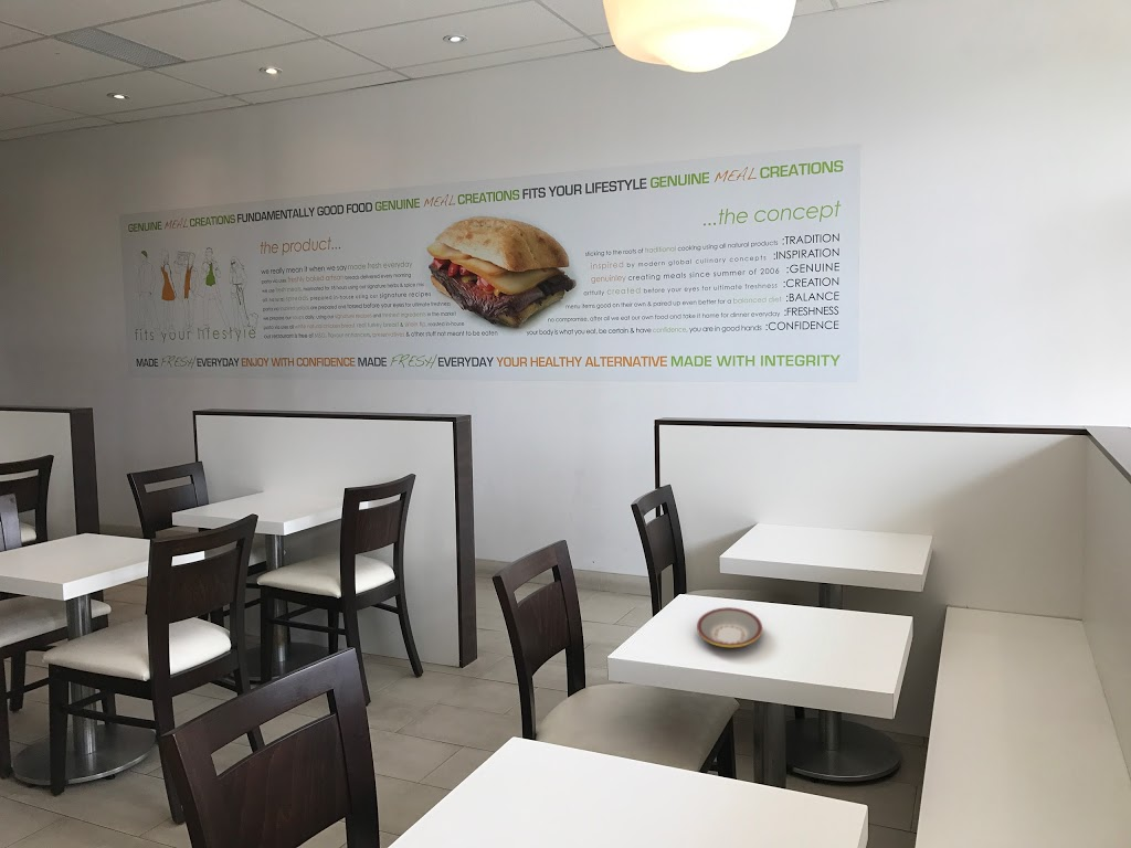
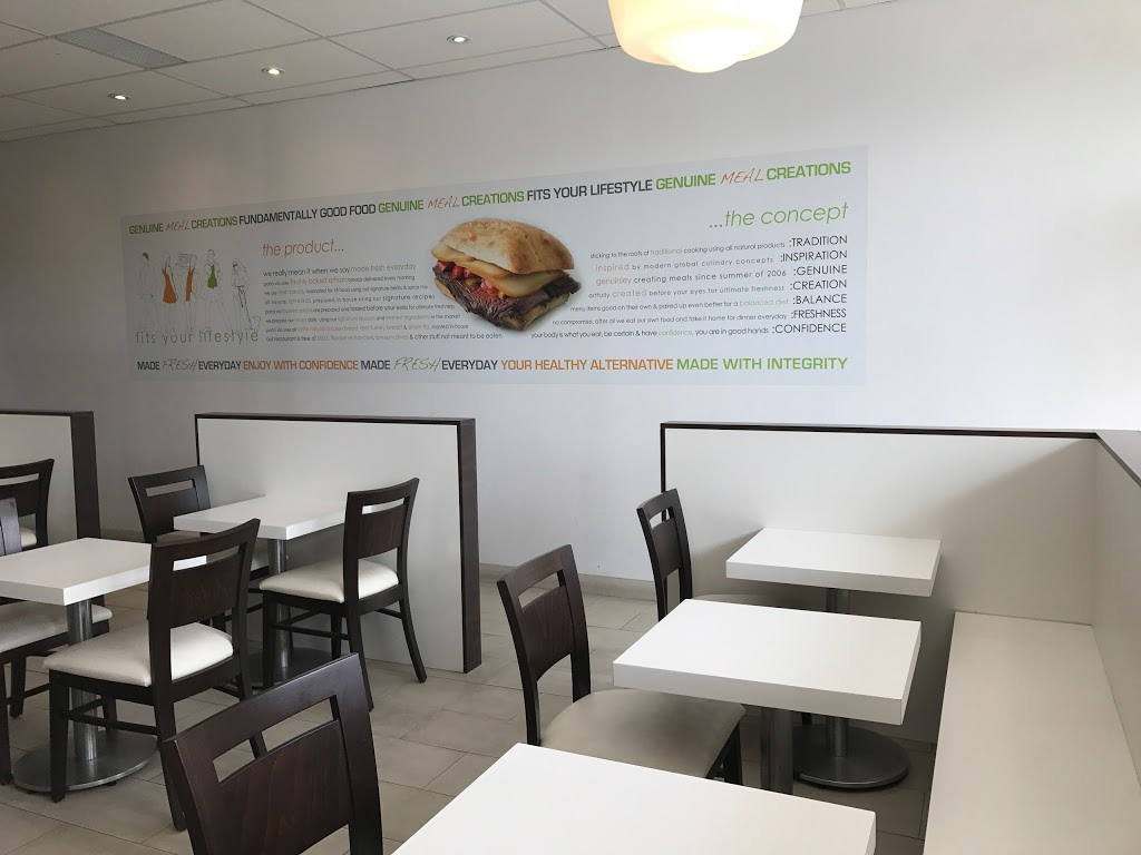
- plate (729, 630)
